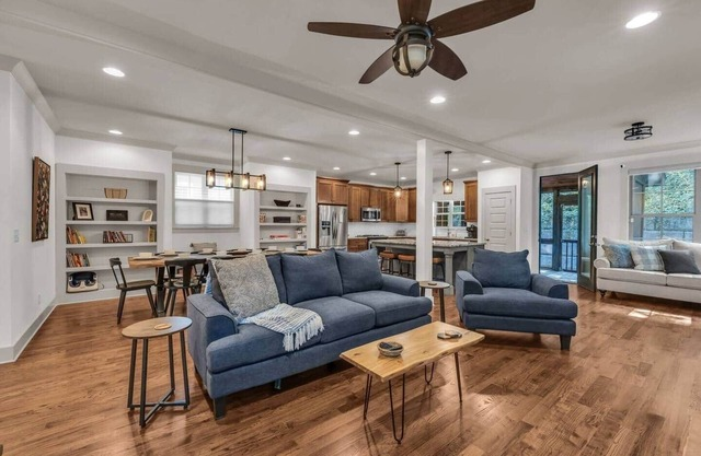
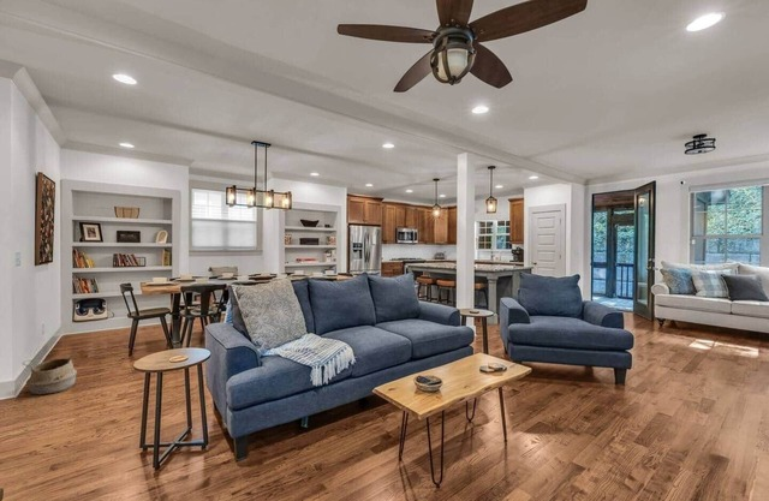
+ woven basket (50, 371)
